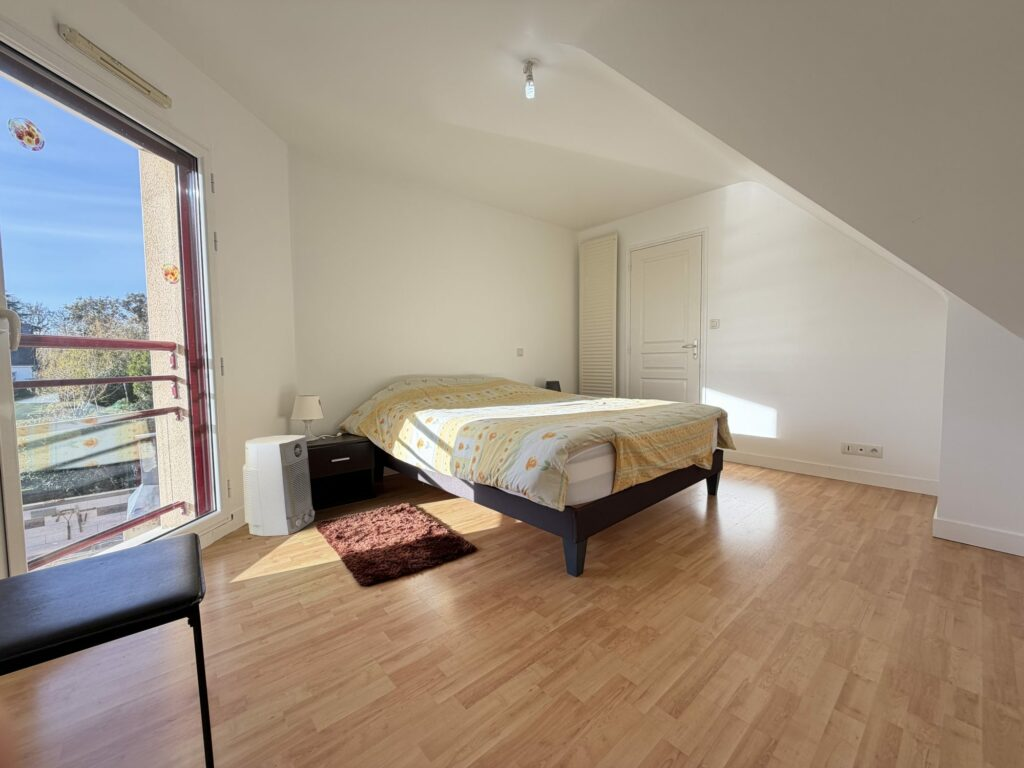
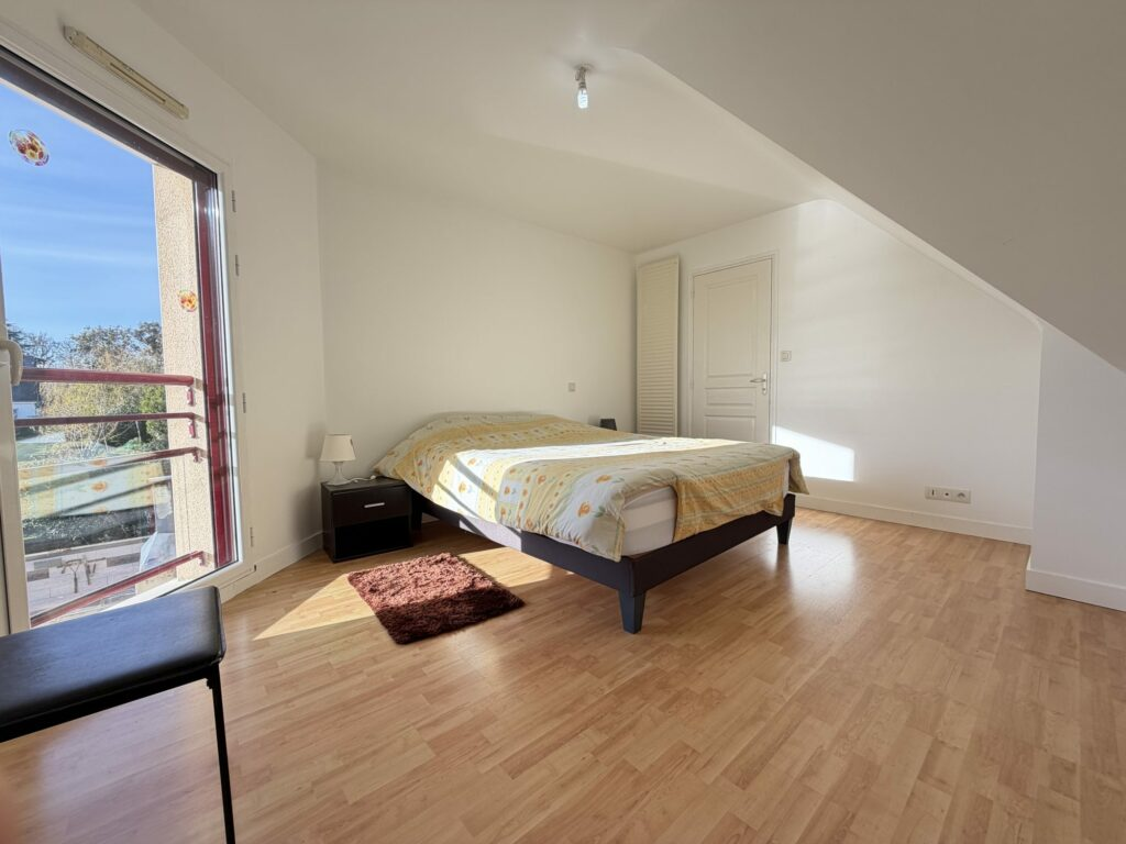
- air purifier (277, 482)
